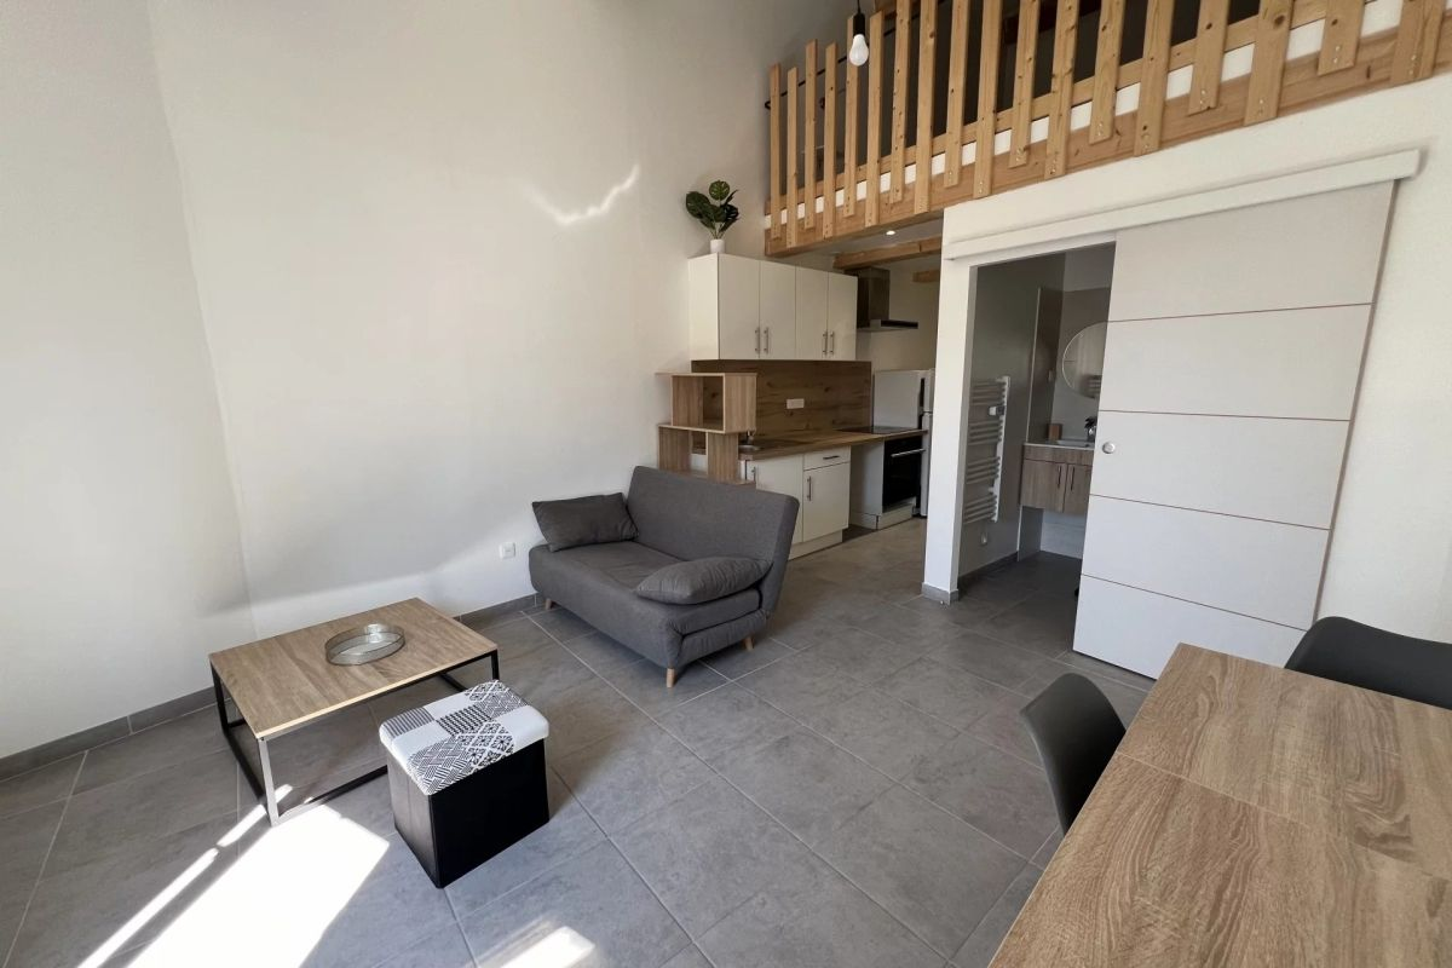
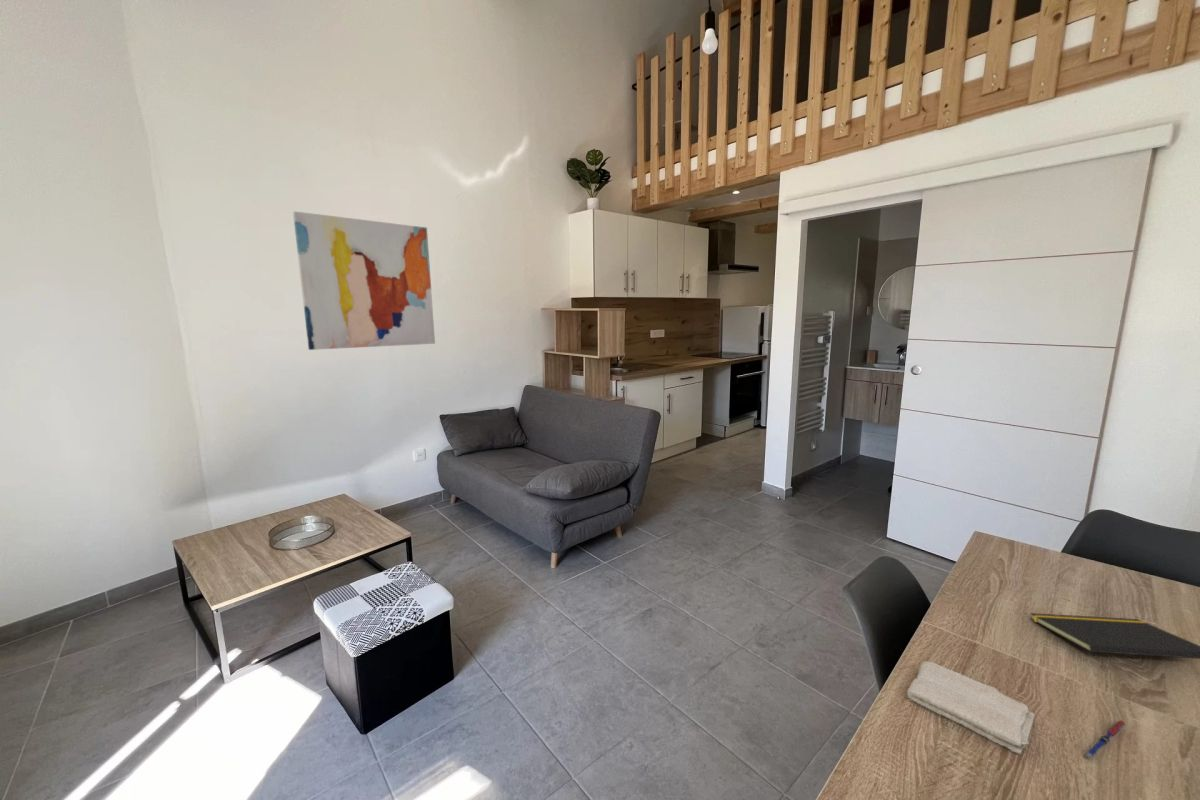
+ pen (1105, 738)
+ washcloth (968, 702)
+ wall art (371, 284)
+ notepad (1115, 634)
